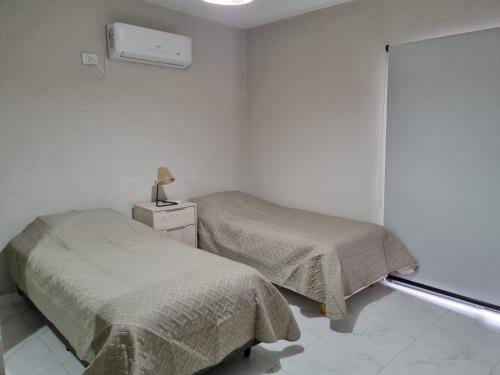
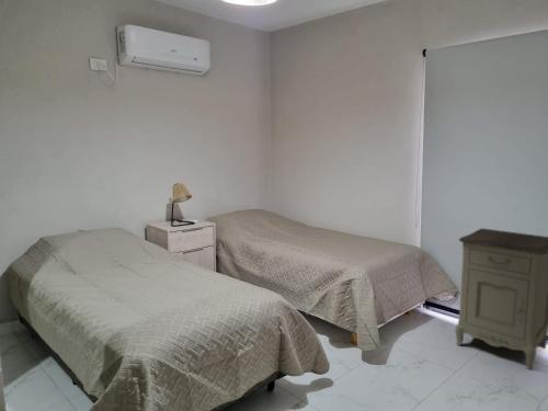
+ nightstand (503, 294)
